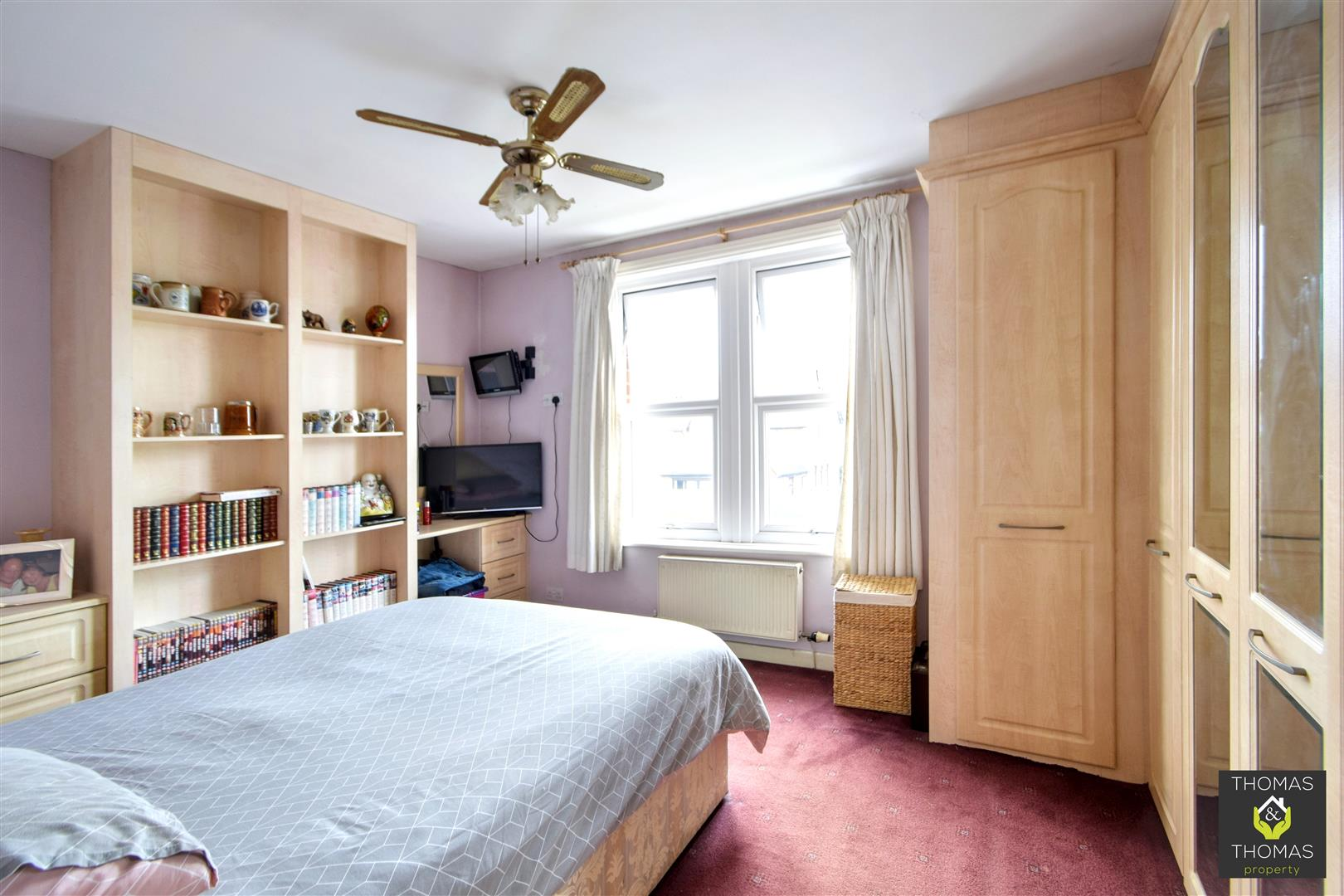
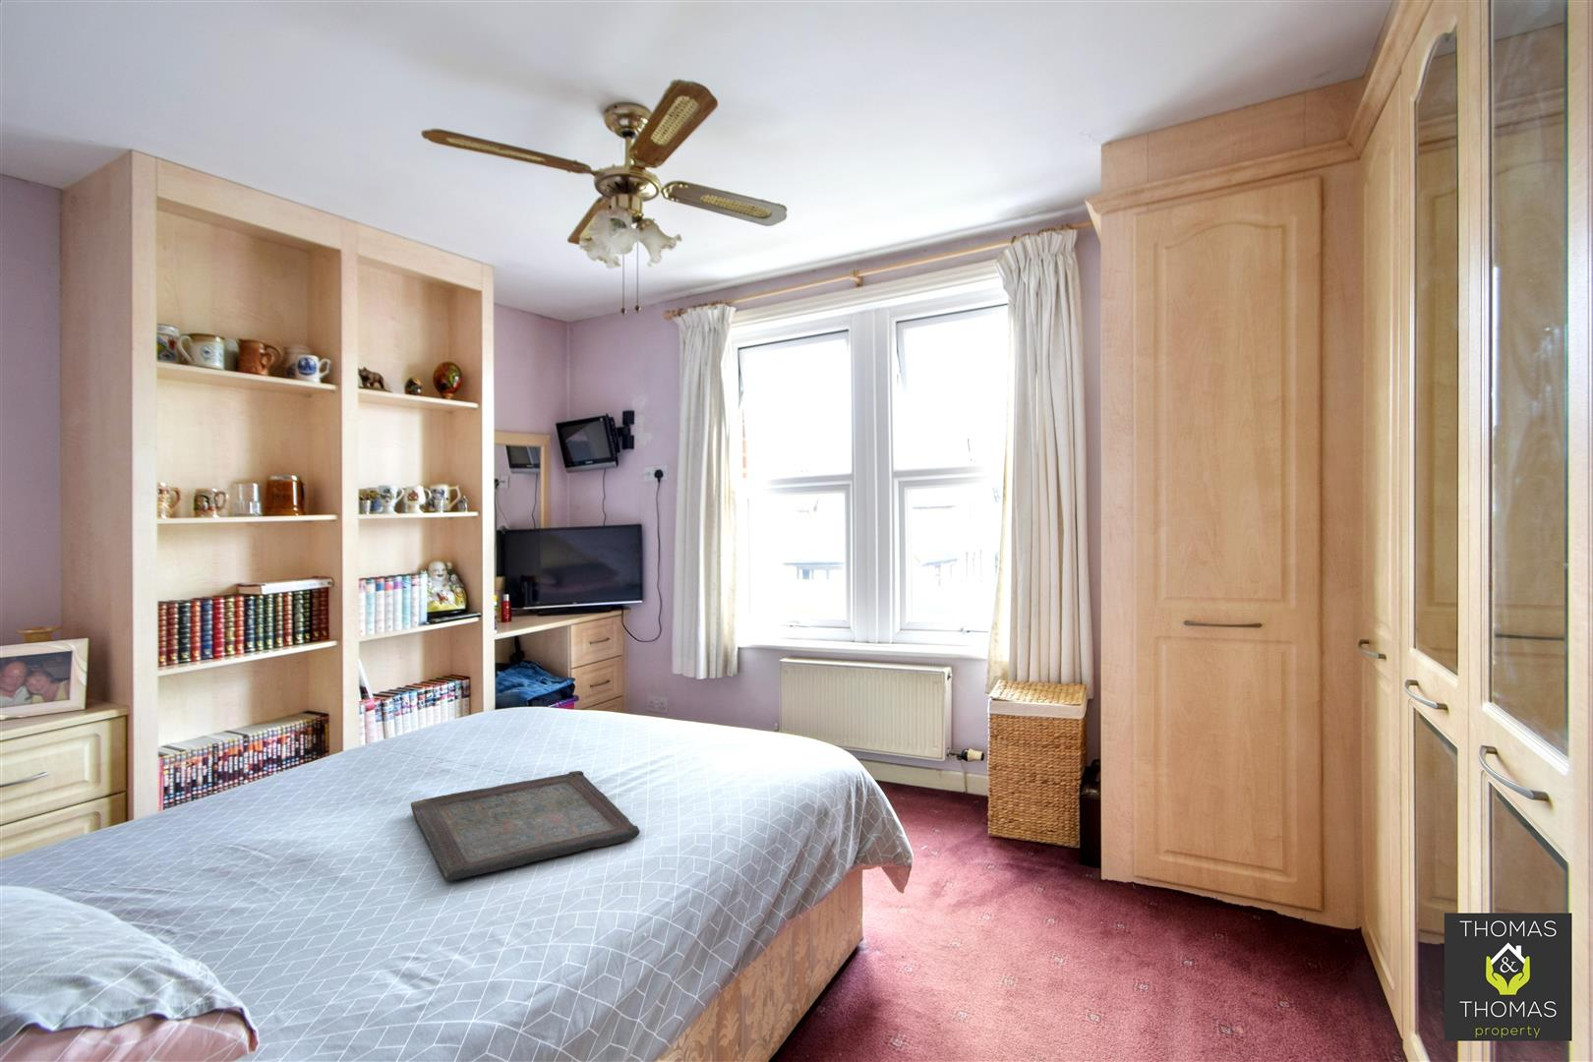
+ serving tray (520, 817)
